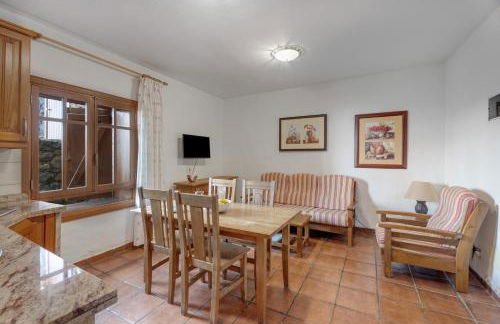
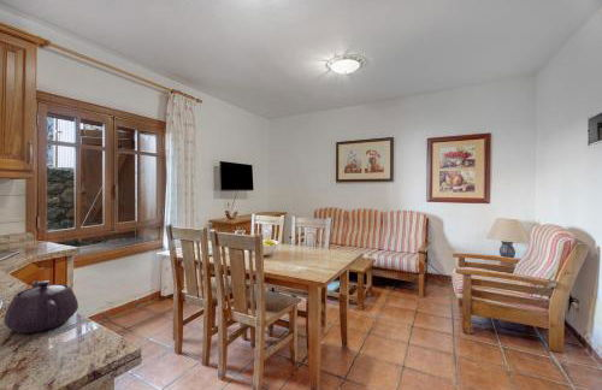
+ teapot (42, 302)
